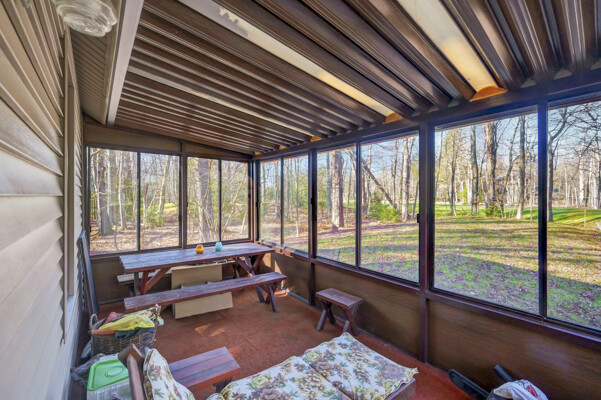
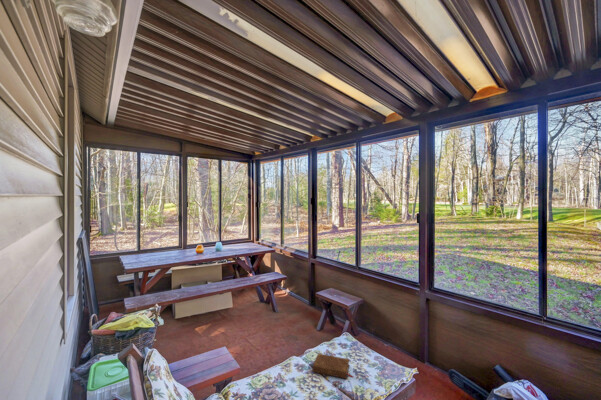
+ book (331, 365)
